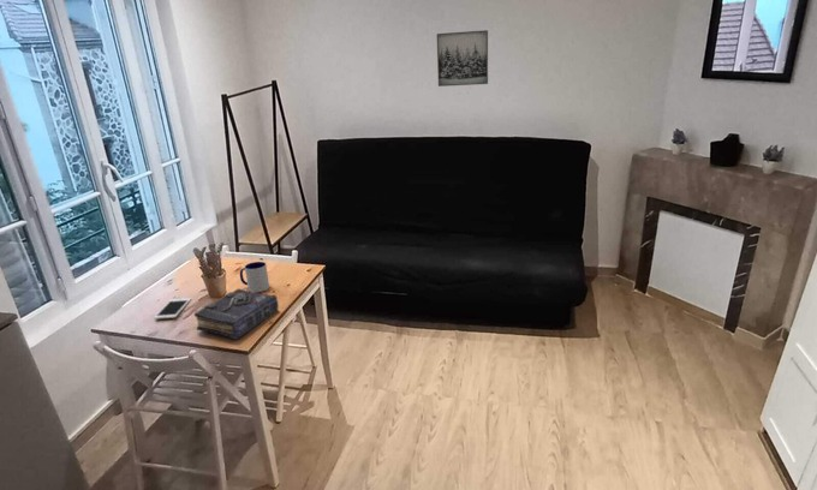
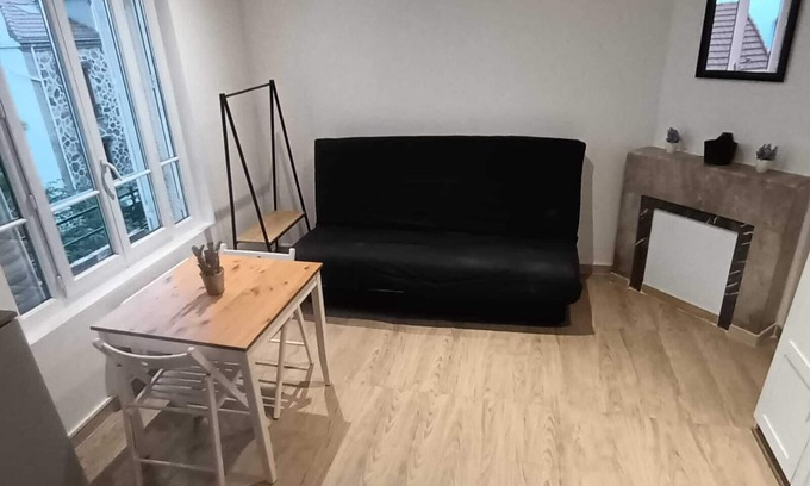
- book (238, 311)
- wall art (463, 59)
- cell phone (173, 307)
- mug (252, 276)
